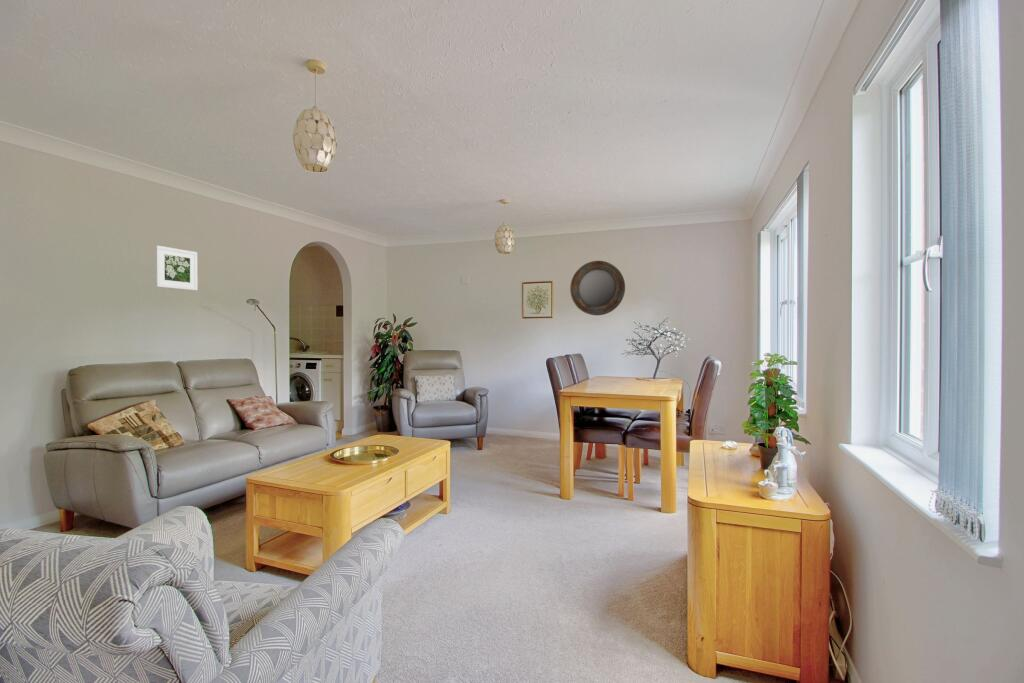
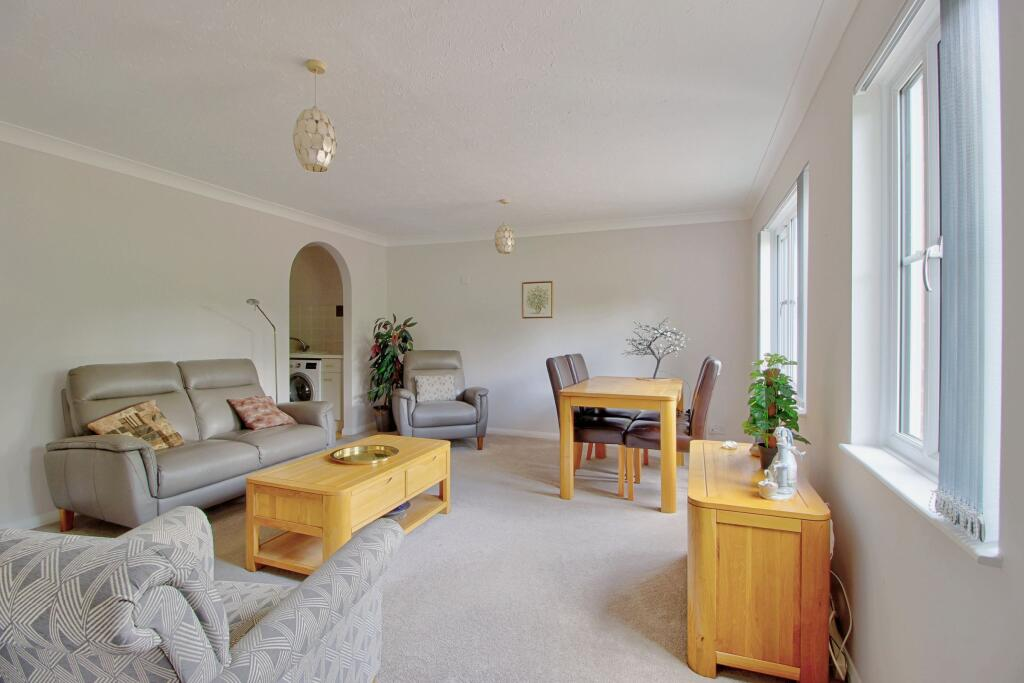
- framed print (177, 268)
- home mirror (597, 288)
